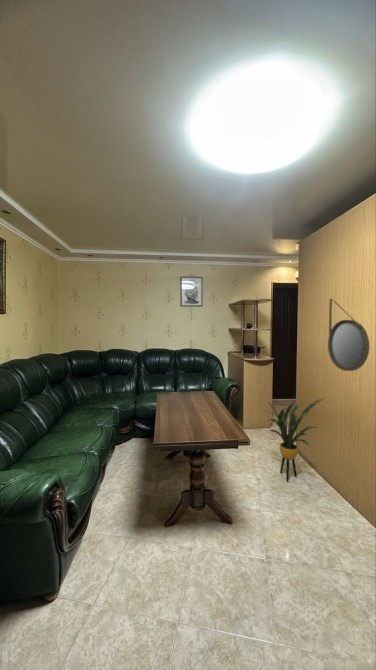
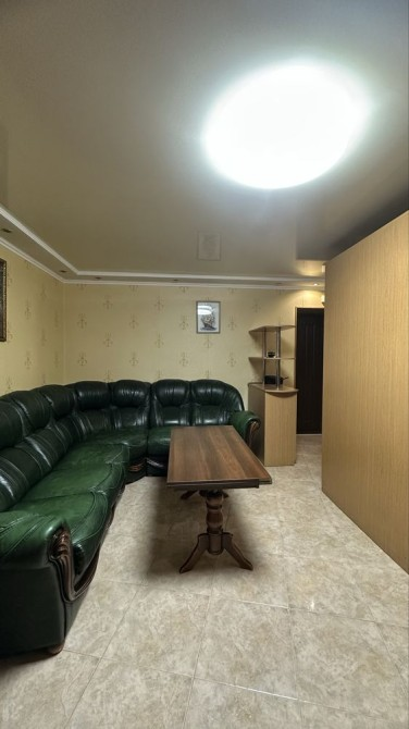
- home mirror (346, 333)
- house plant (293, 438)
